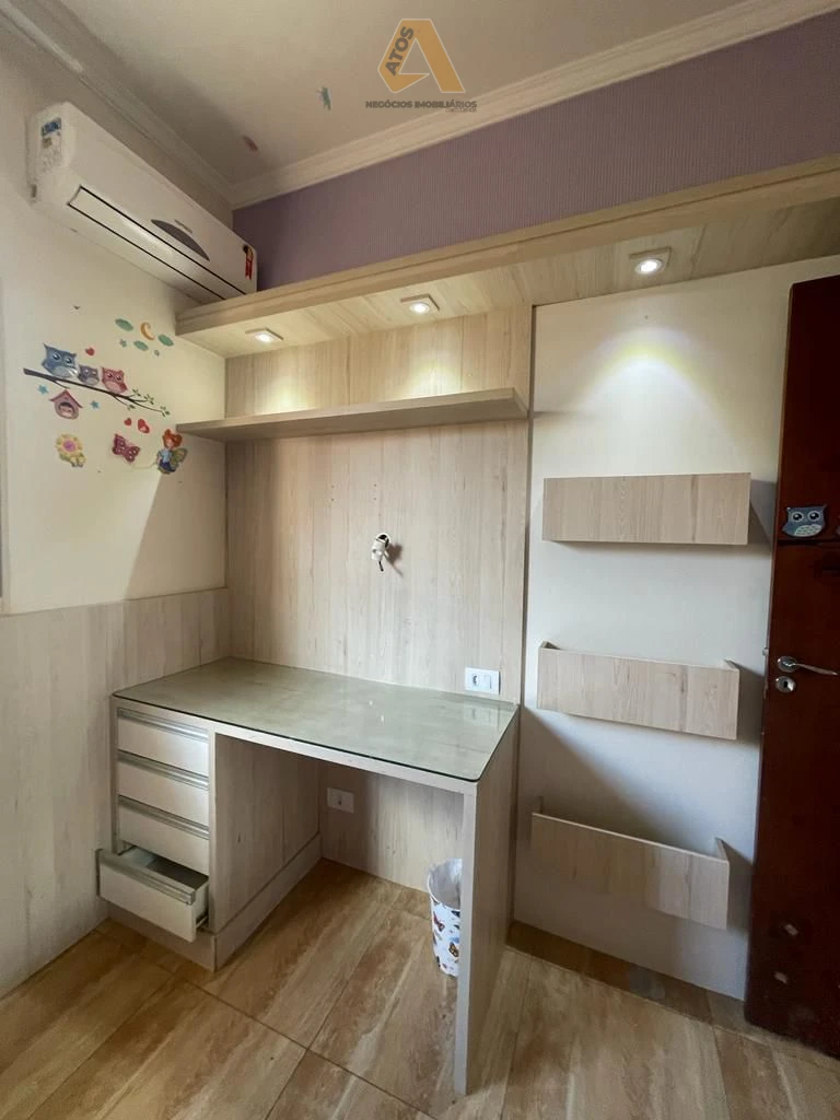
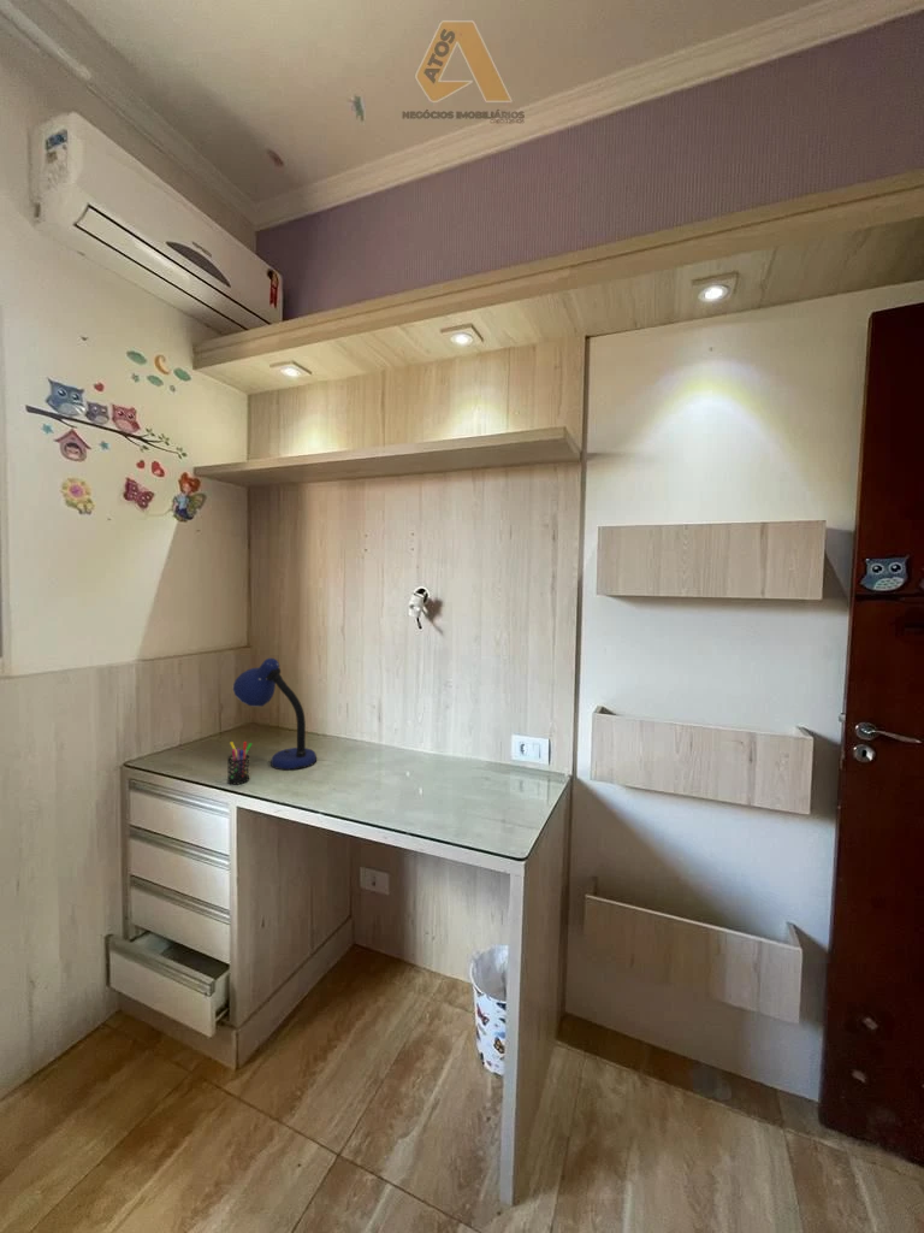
+ pen holder (241, 760)
+ desk lamp (268, 701)
